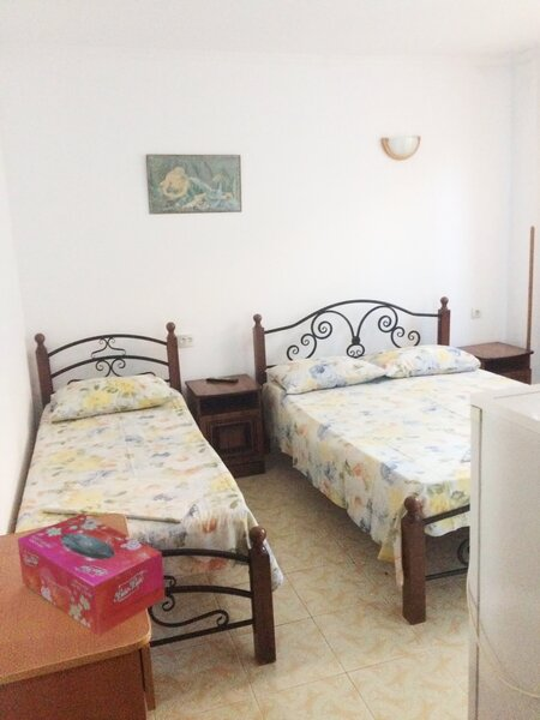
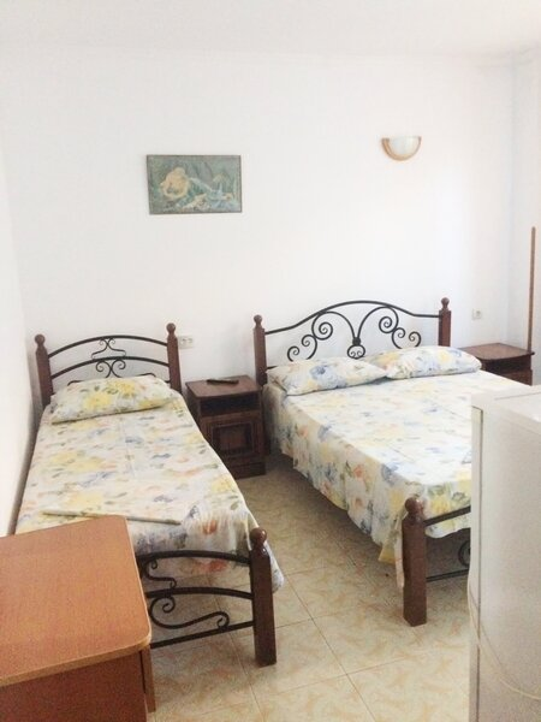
- tissue box (89, 568)
